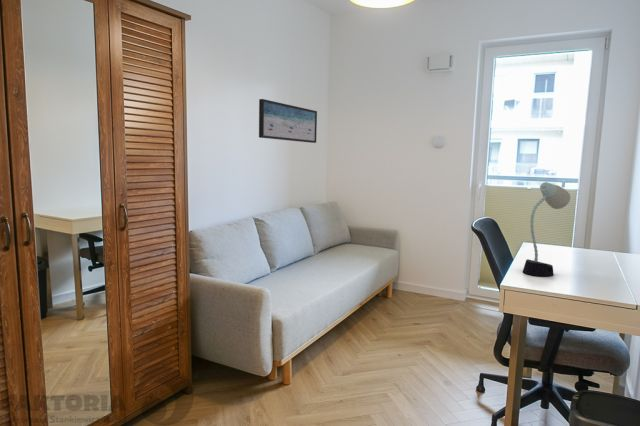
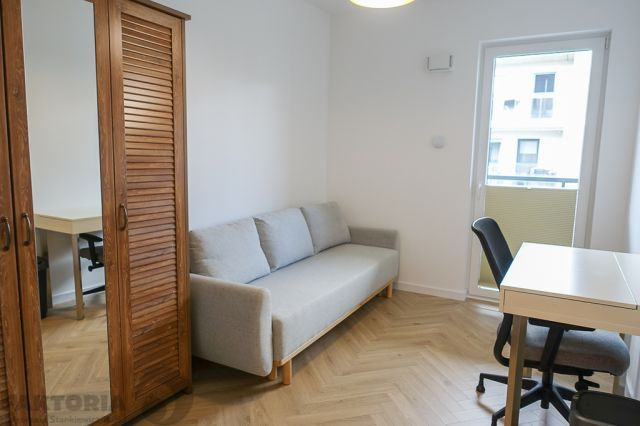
- desk lamp (533, 227)
- wall art (290, 123)
